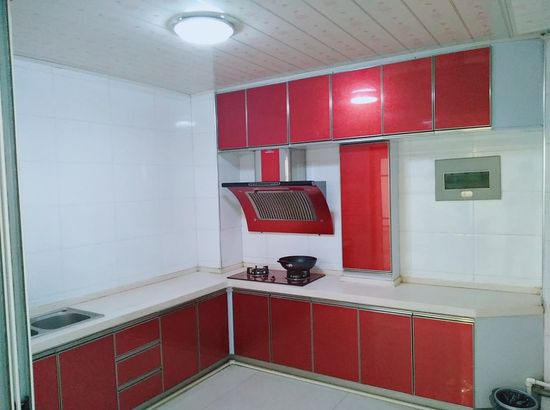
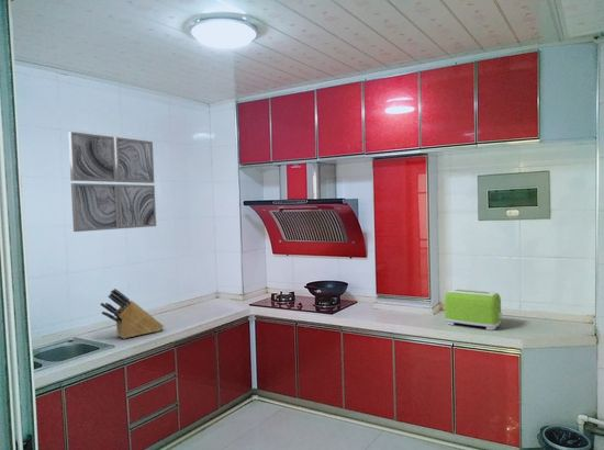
+ knife block (132, 310)
+ toaster (472, 307)
+ wall art (115, 181)
